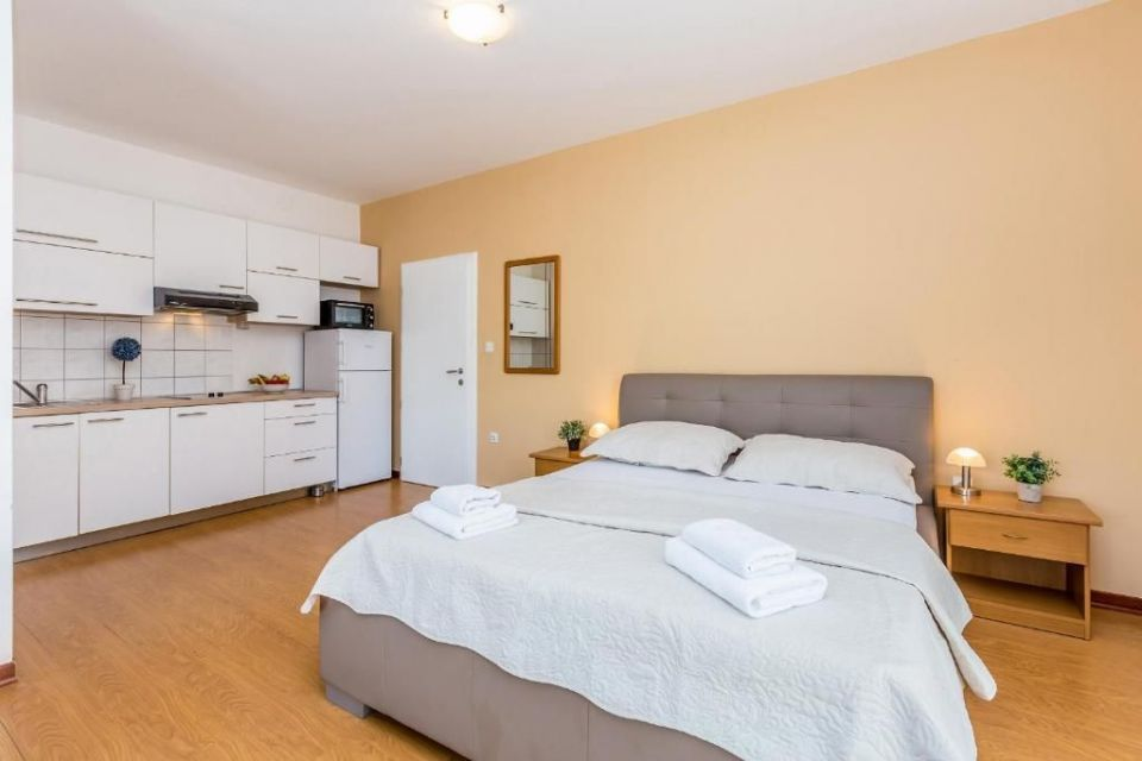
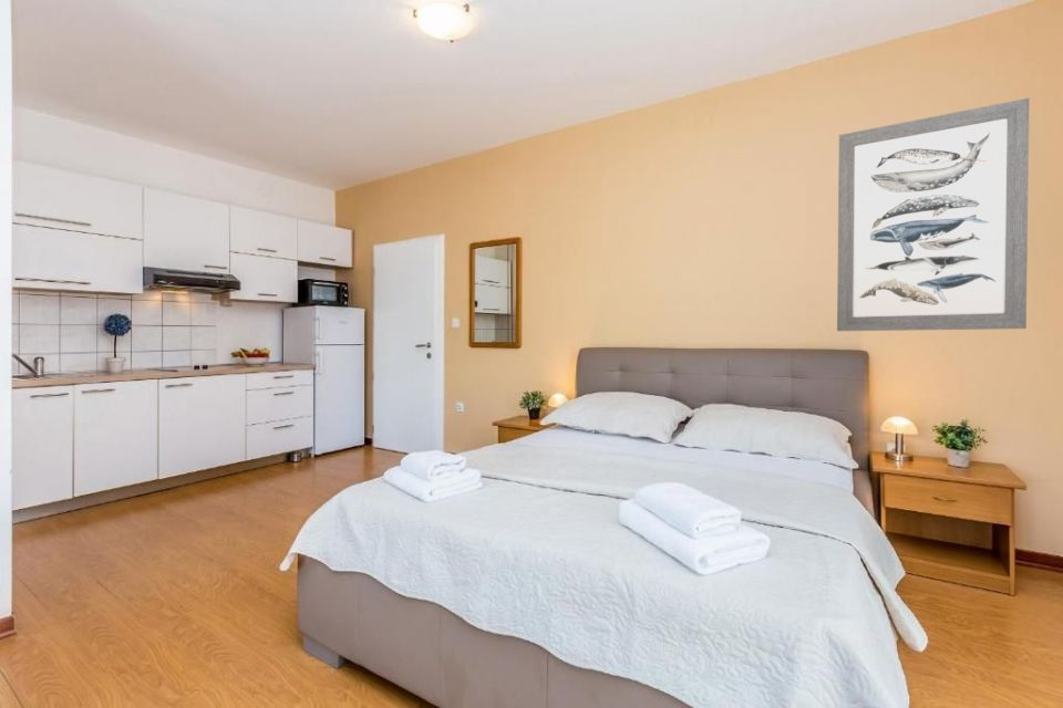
+ wall art (925, 223)
